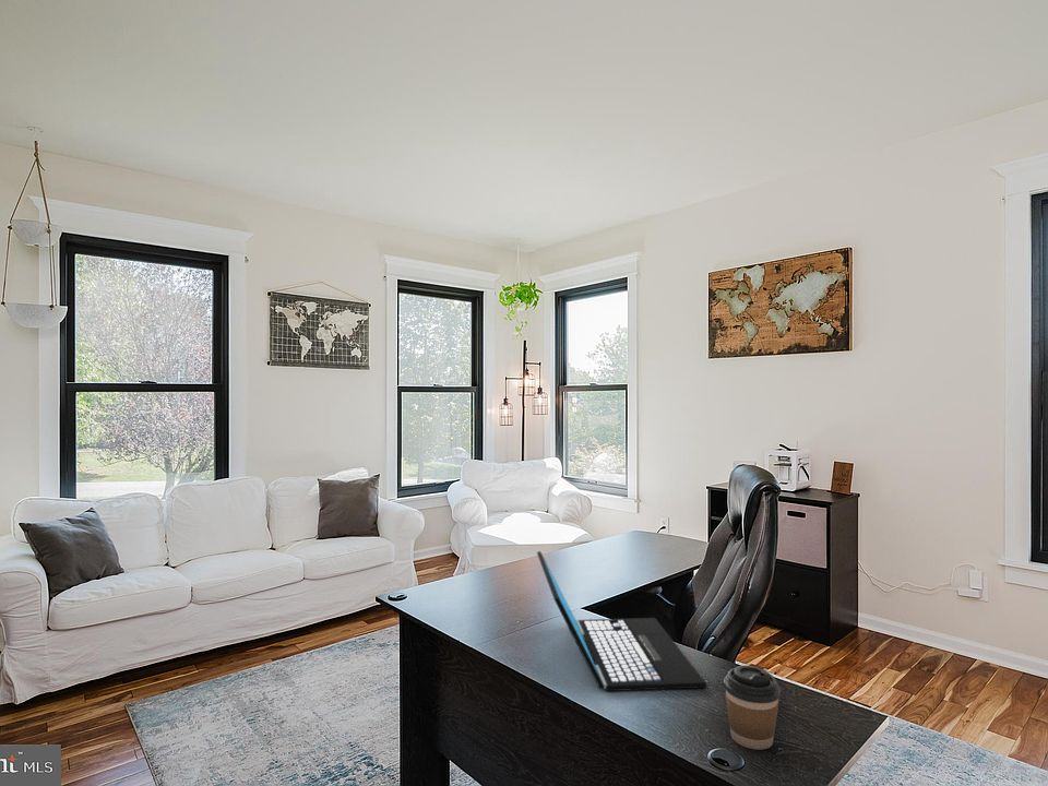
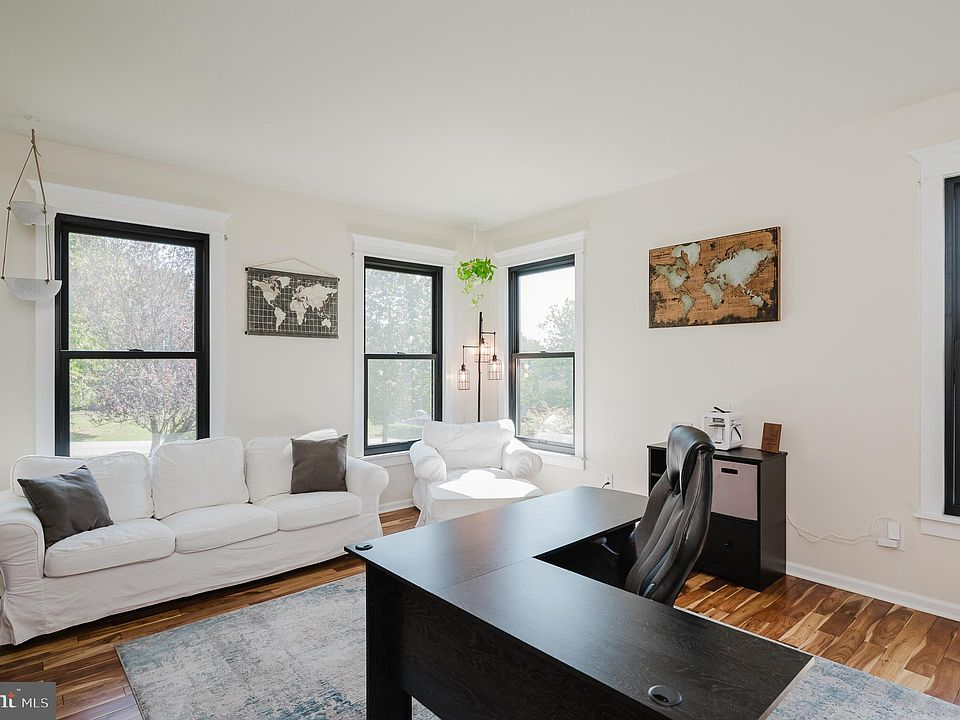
- coffee cup (751, 702)
- laptop (611, 619)
